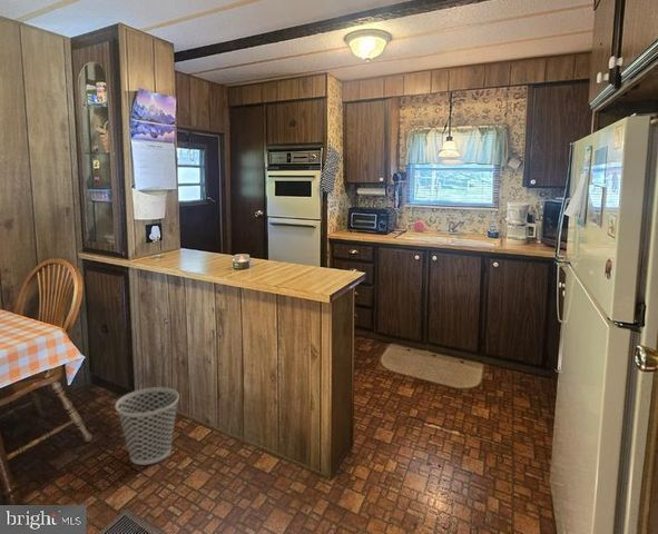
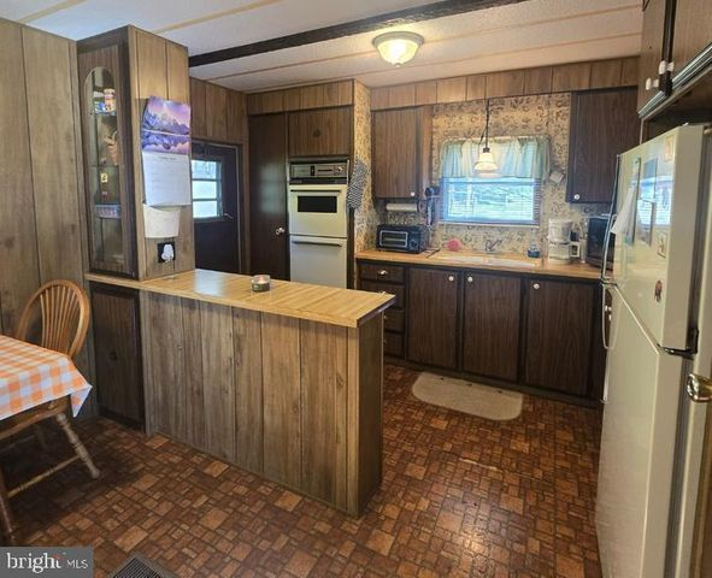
- wastebasket (149, 426)
